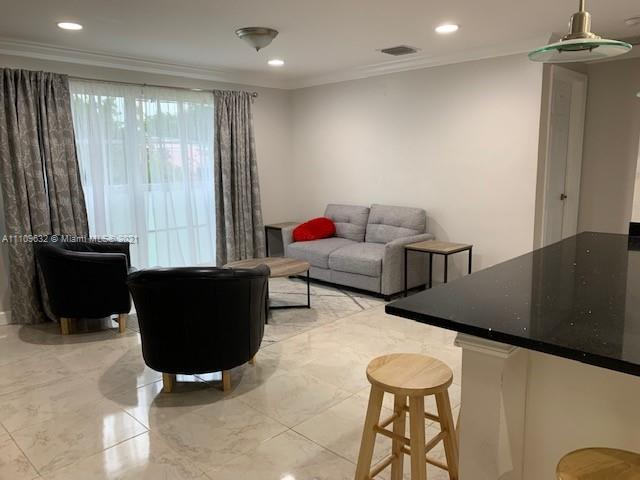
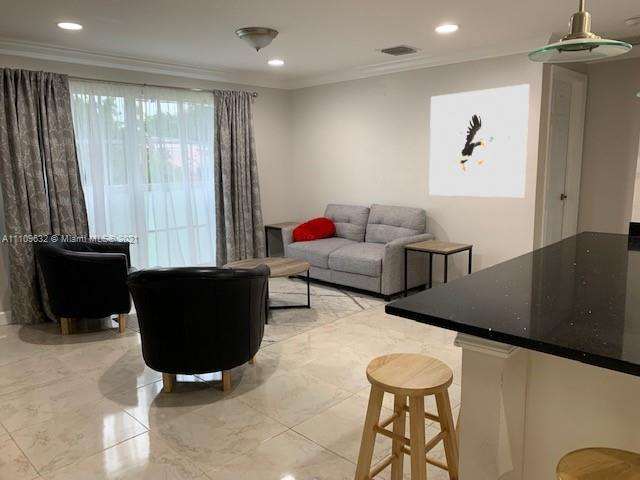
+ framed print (475, 144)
